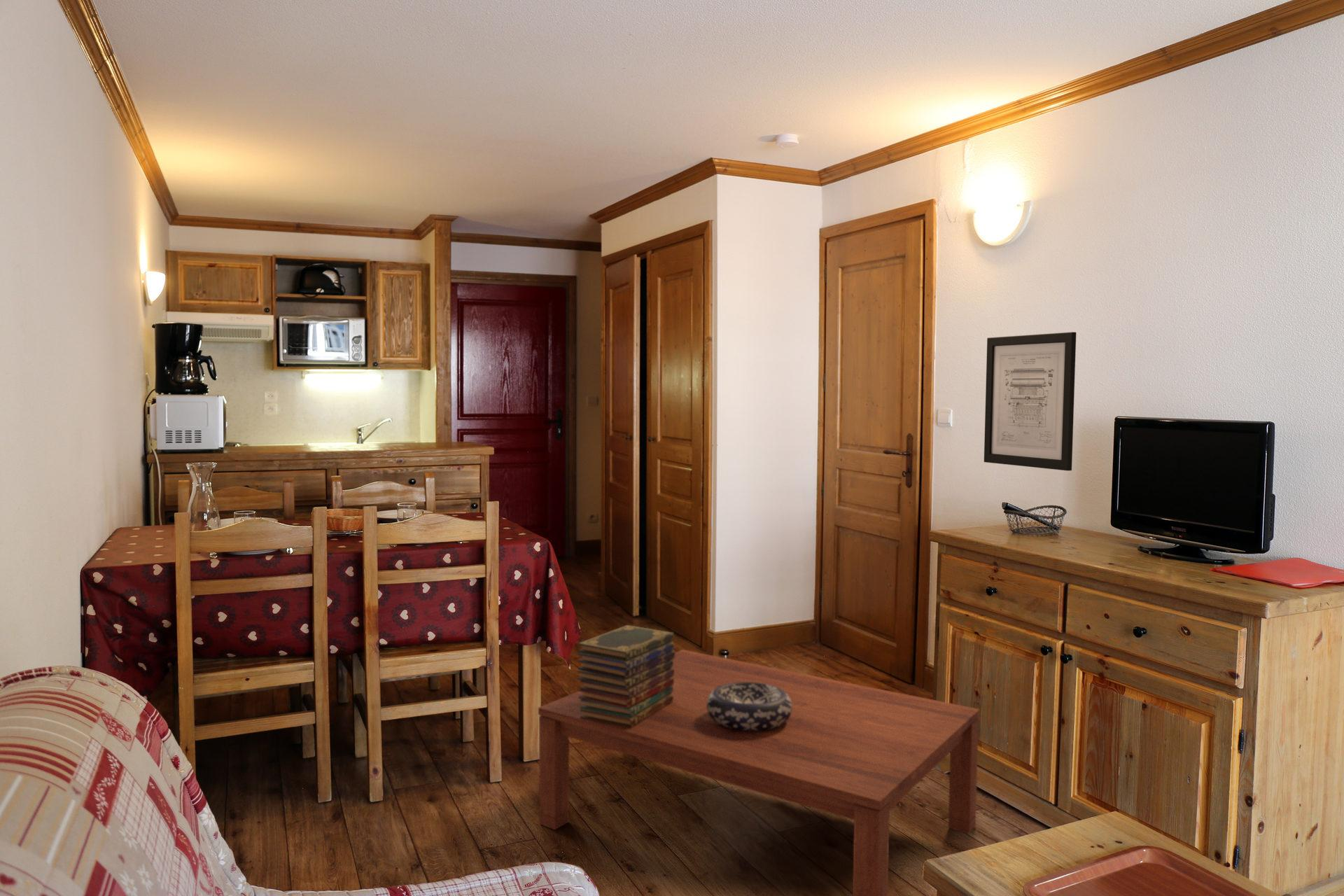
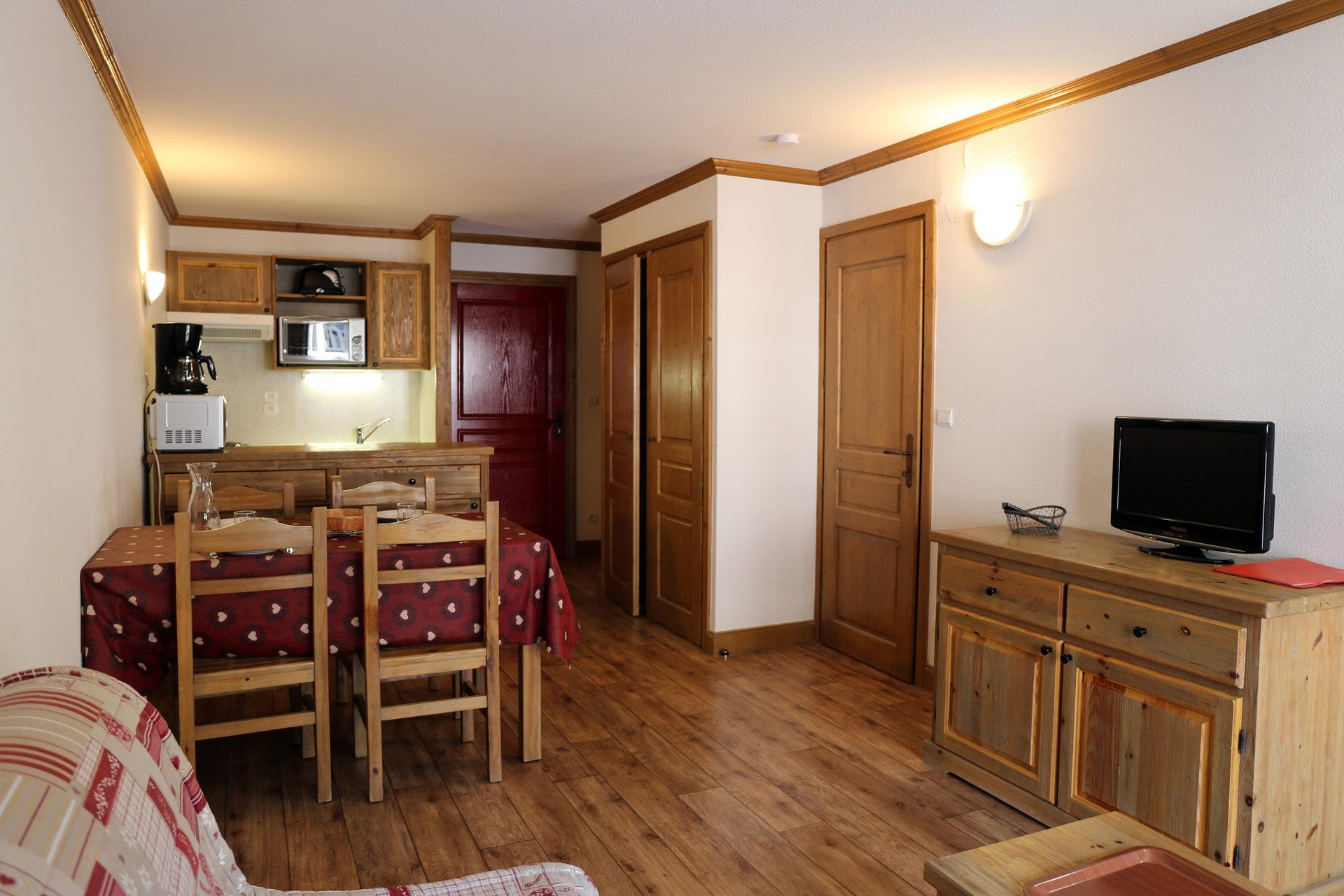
- decorative bowl (749, 705)
- coffee table (758, 766)
- book stack (626, 673)
- wall art (1027, 400)
